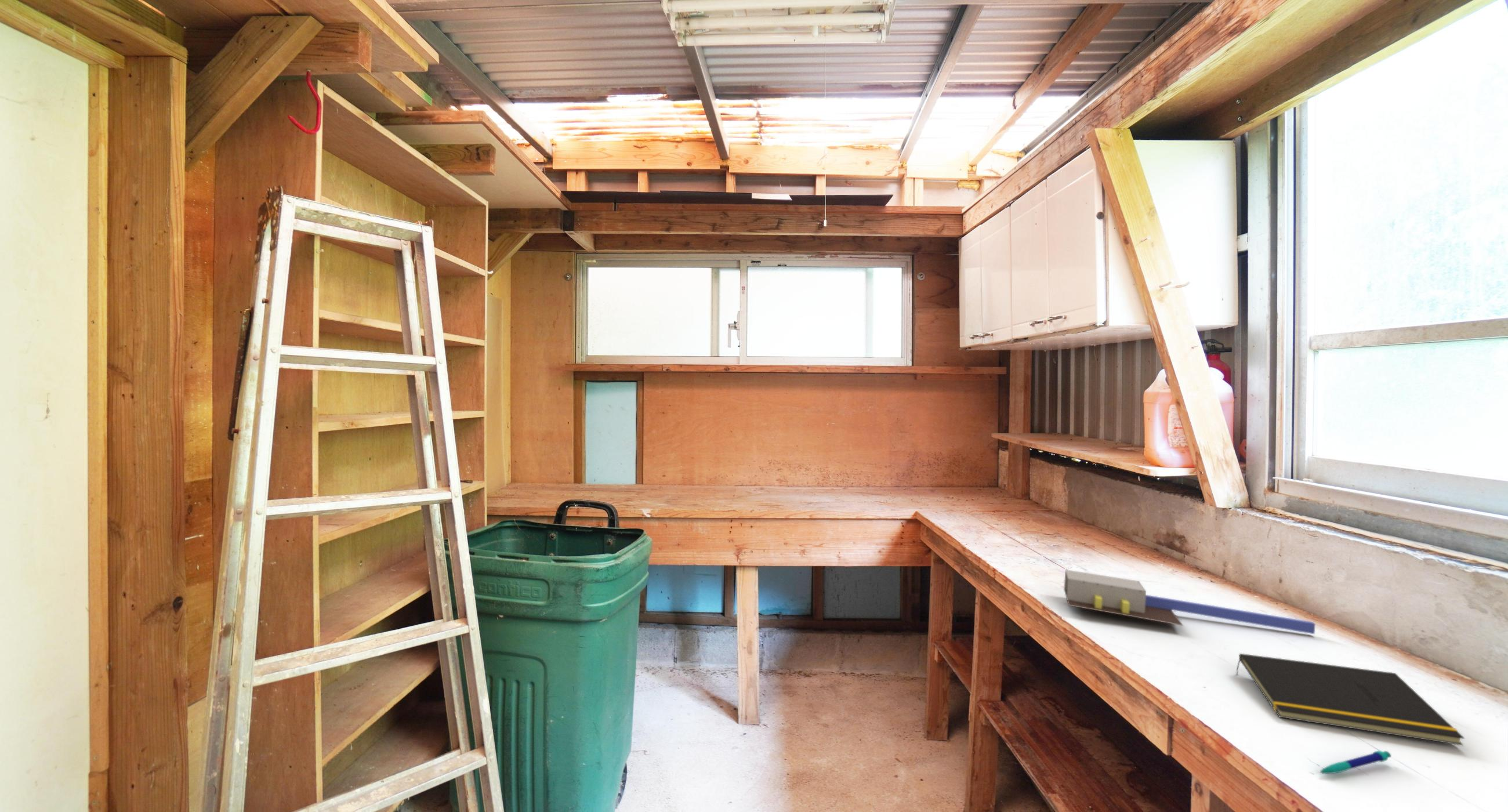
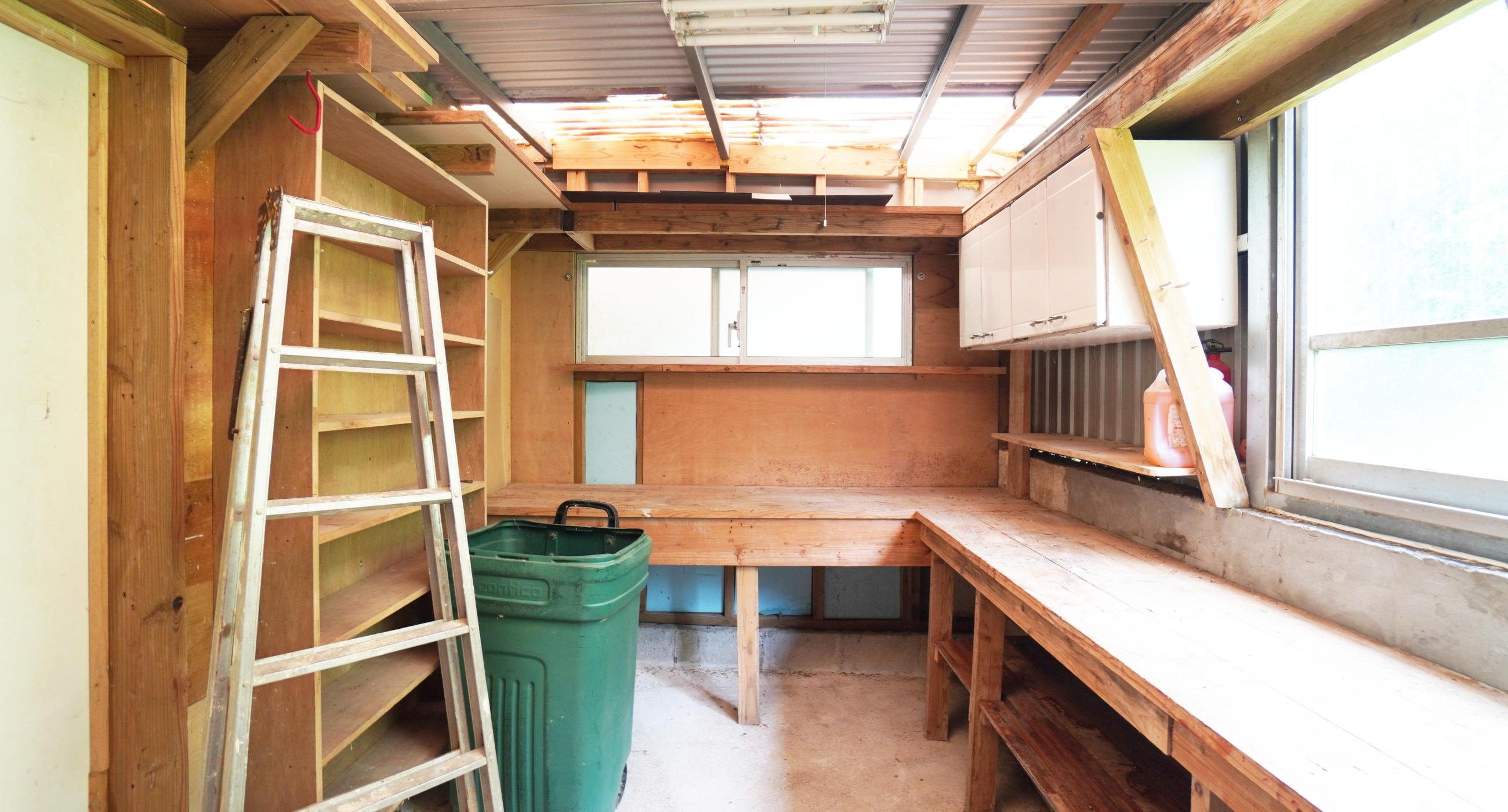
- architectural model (1186, 606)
- pen (1353, 762)
- notepad (1339, 694)
